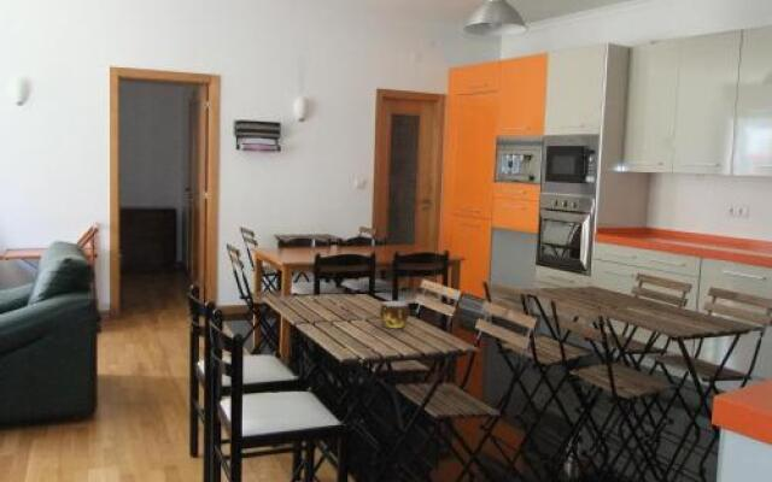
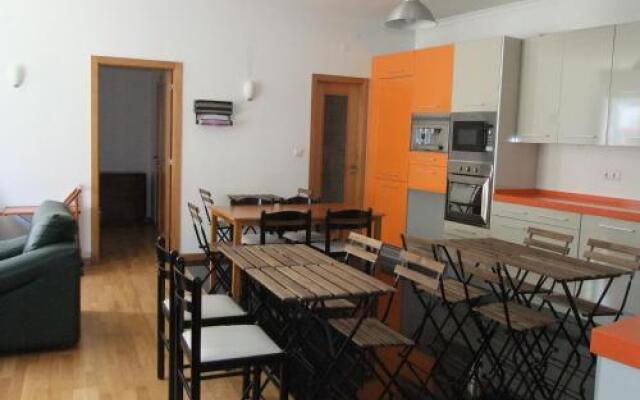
- cup (394, 315)
